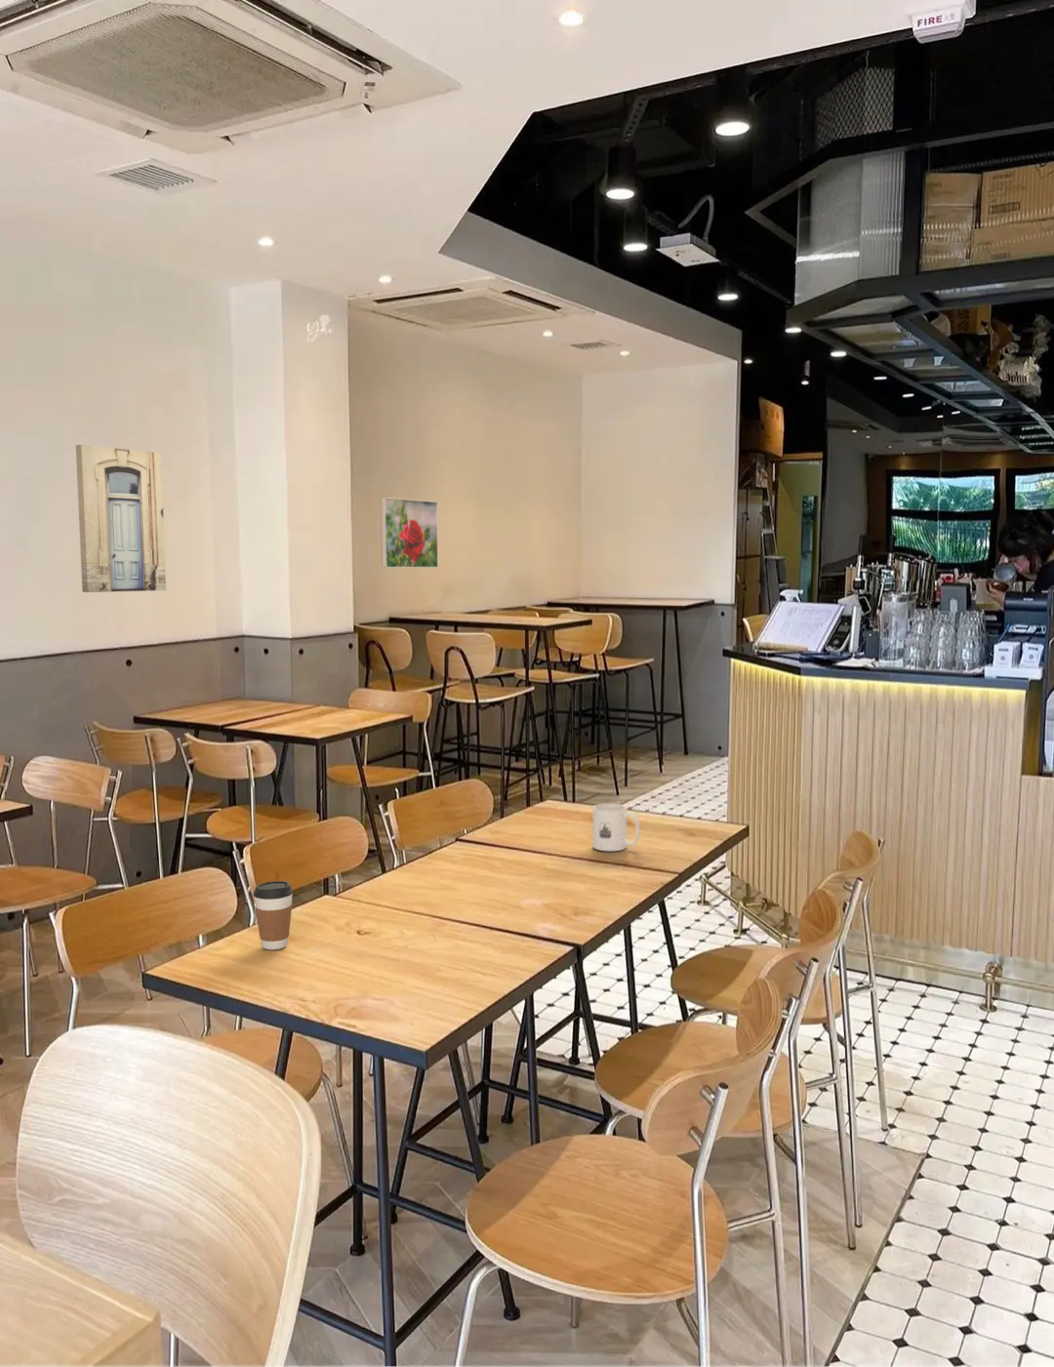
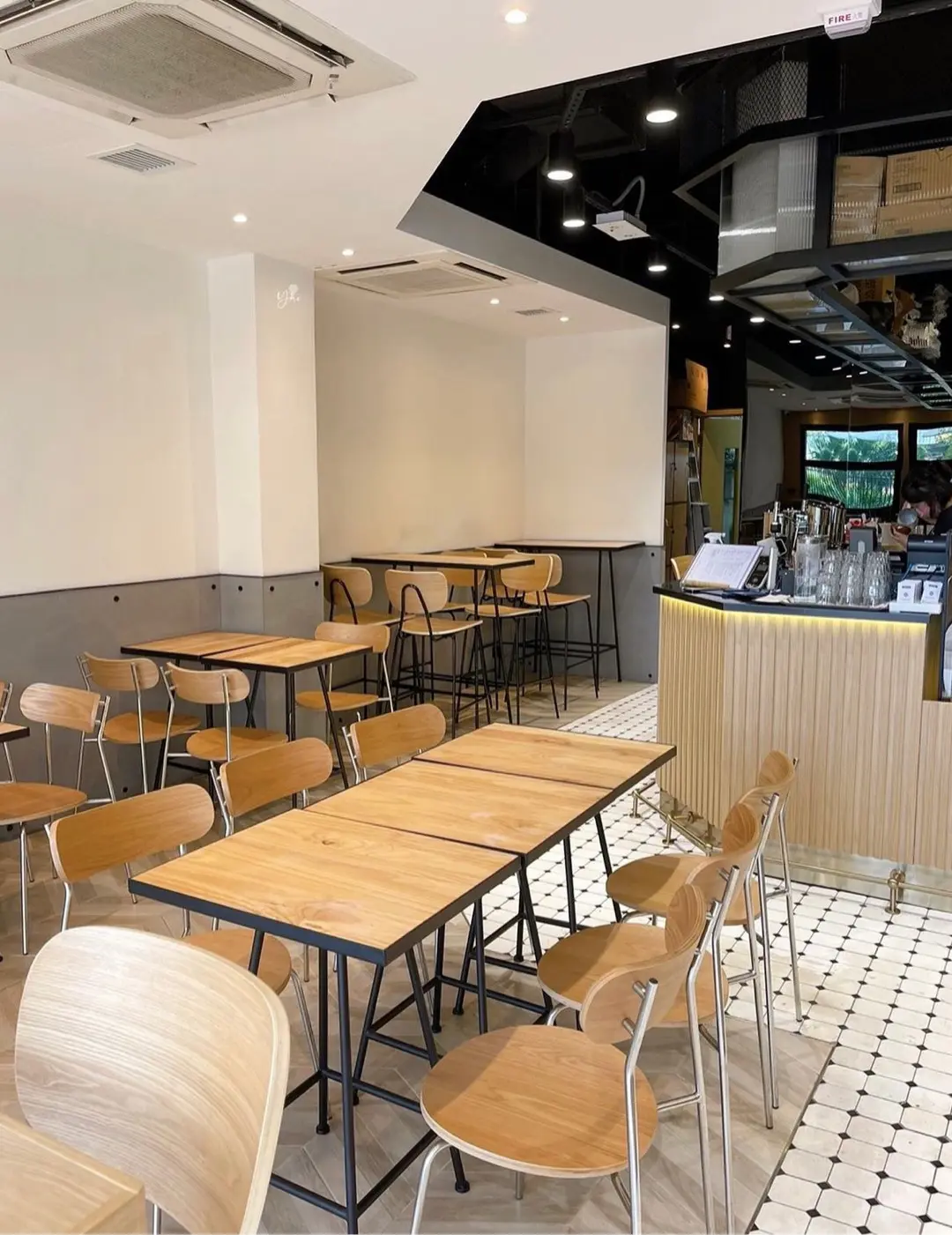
- wall art (122, 520)
- mug (616, 828)
- coffee cup (273, 915)
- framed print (410, 534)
